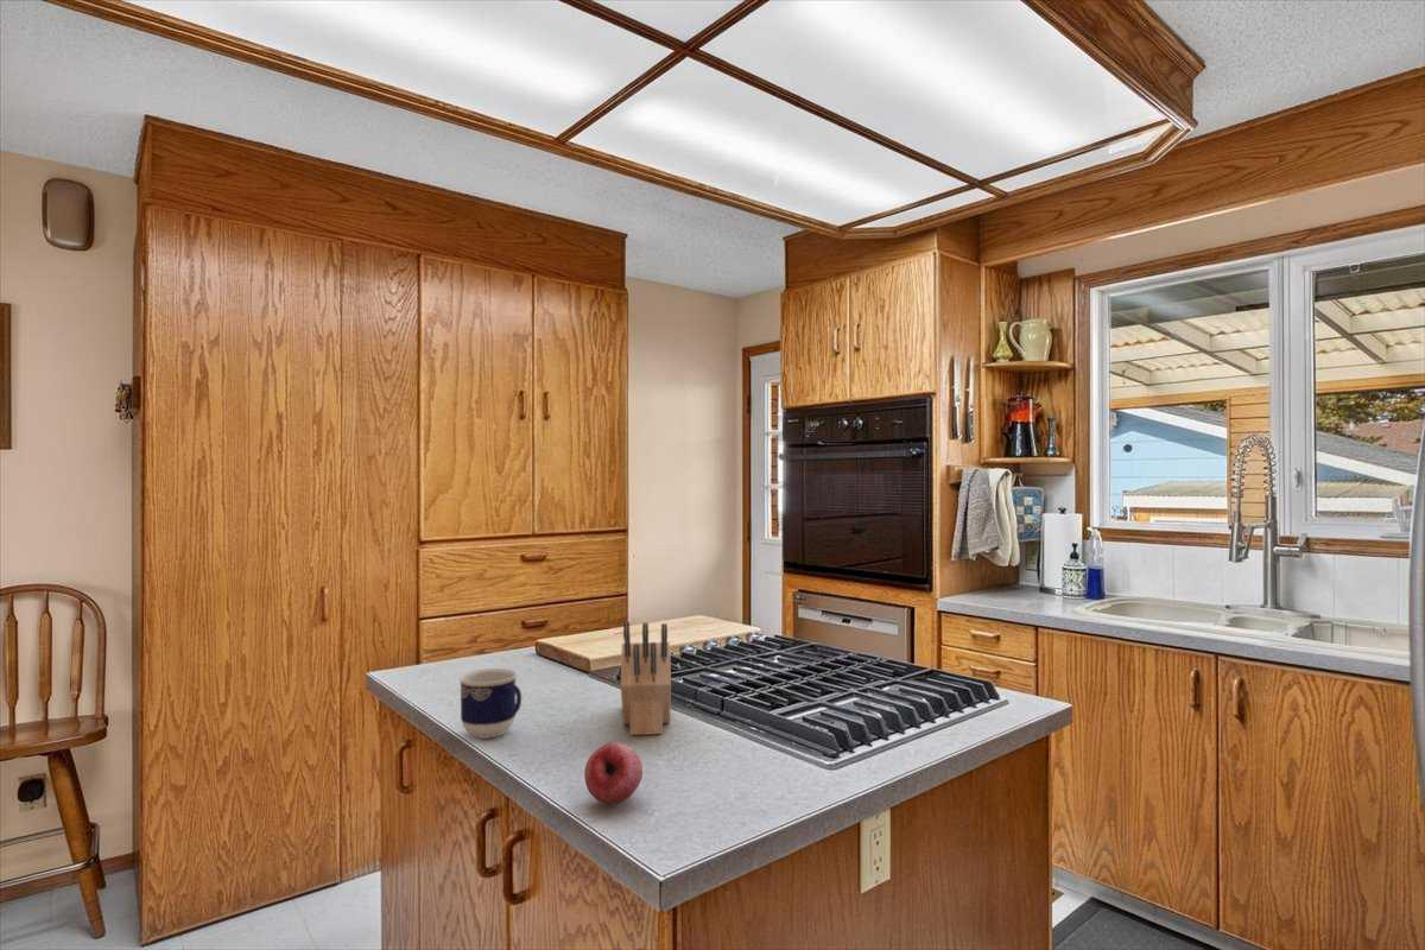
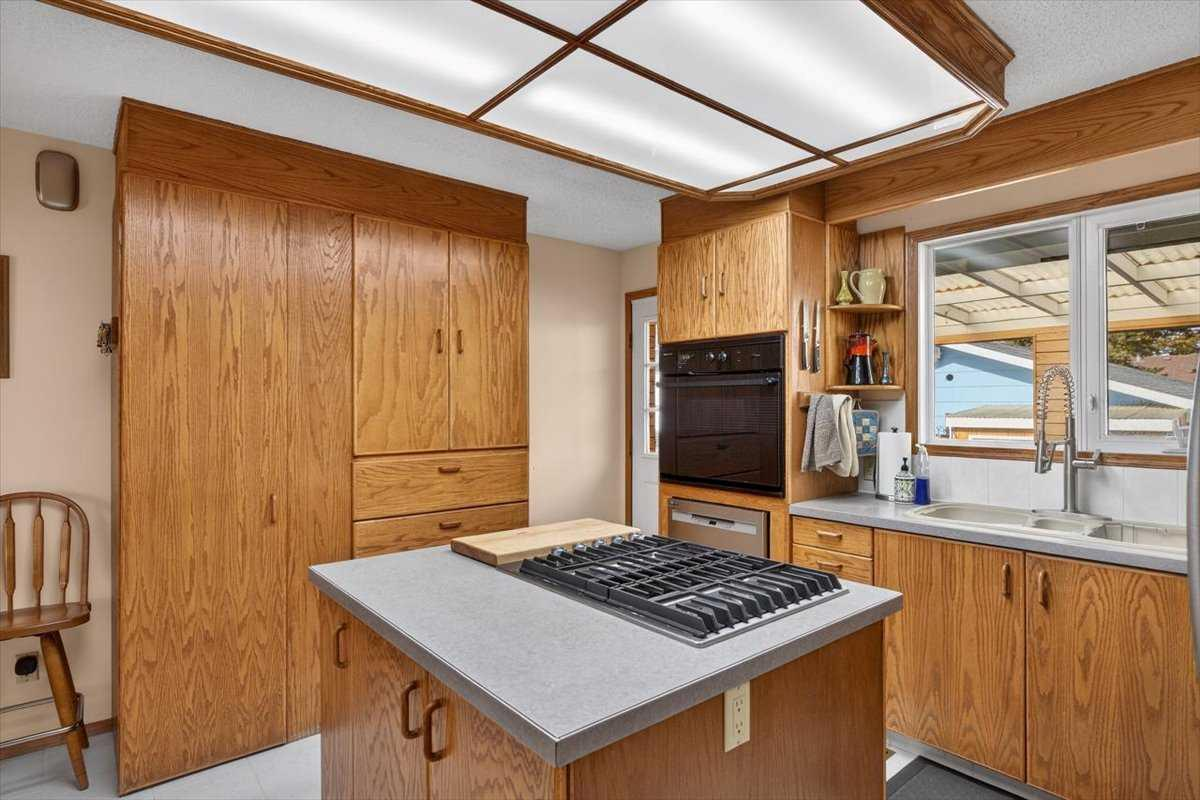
- knife block (646, 667)
- fruit (614, 773)
- cup (494, 704)
